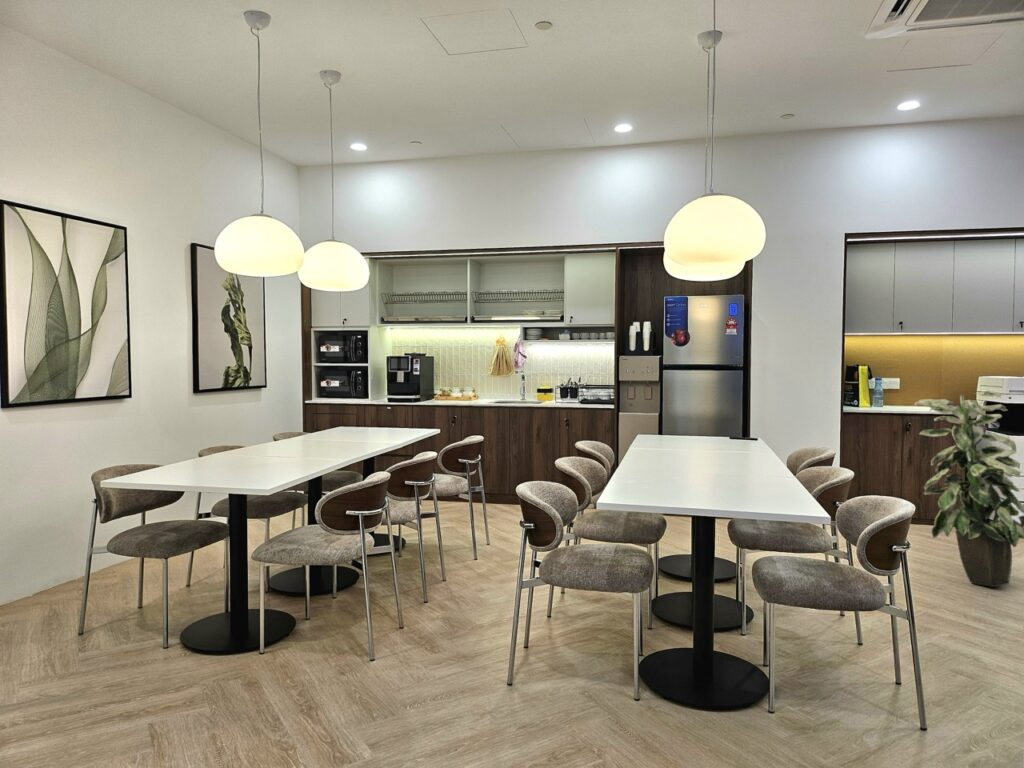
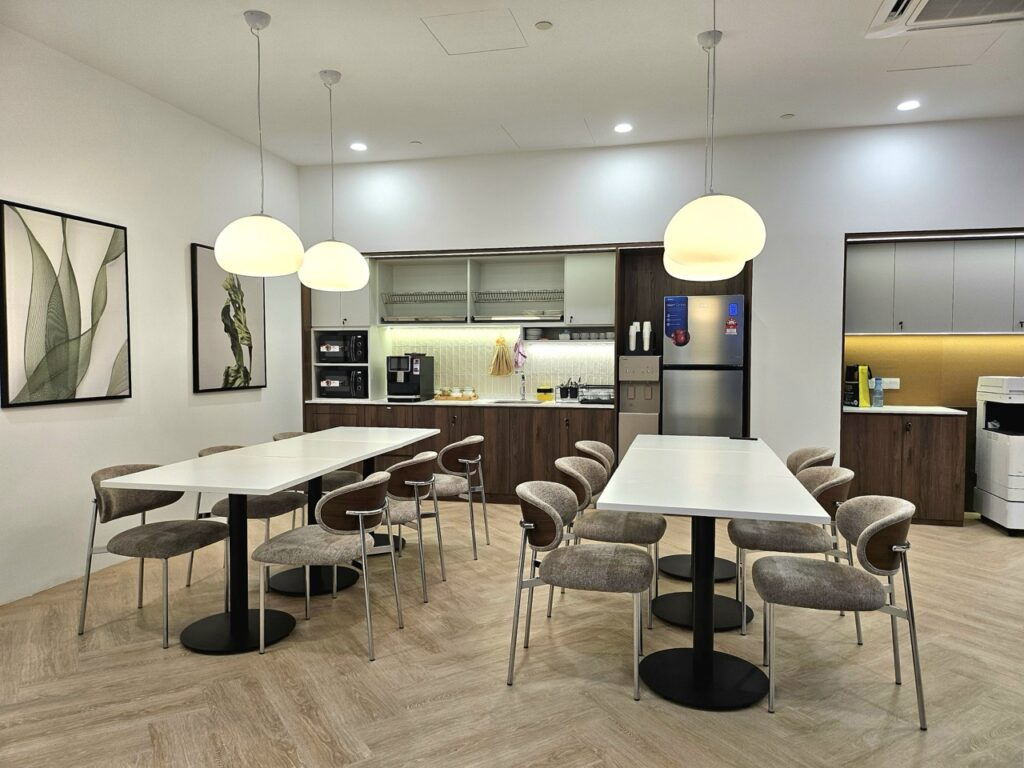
- indoor plant (976, 487)
